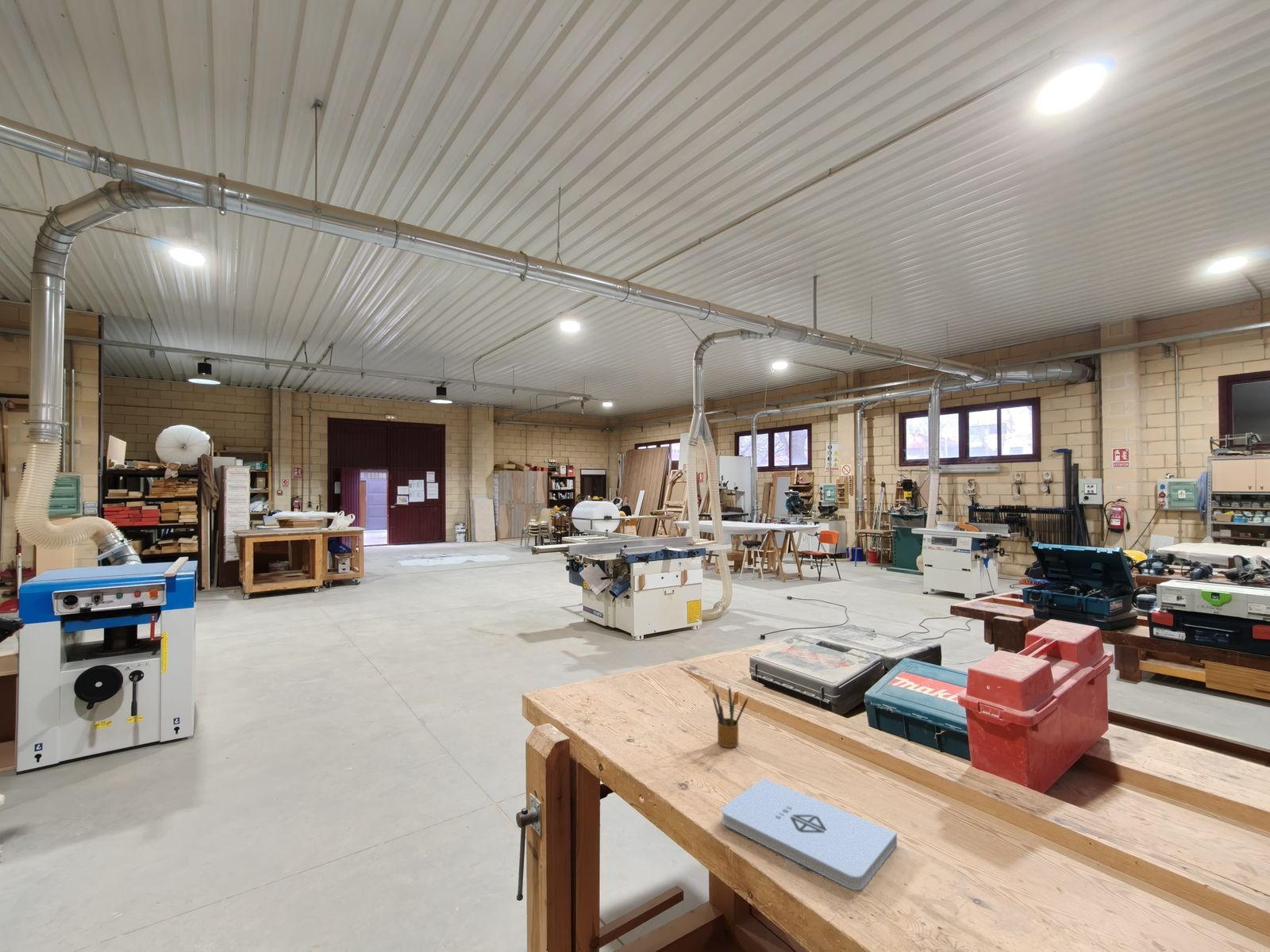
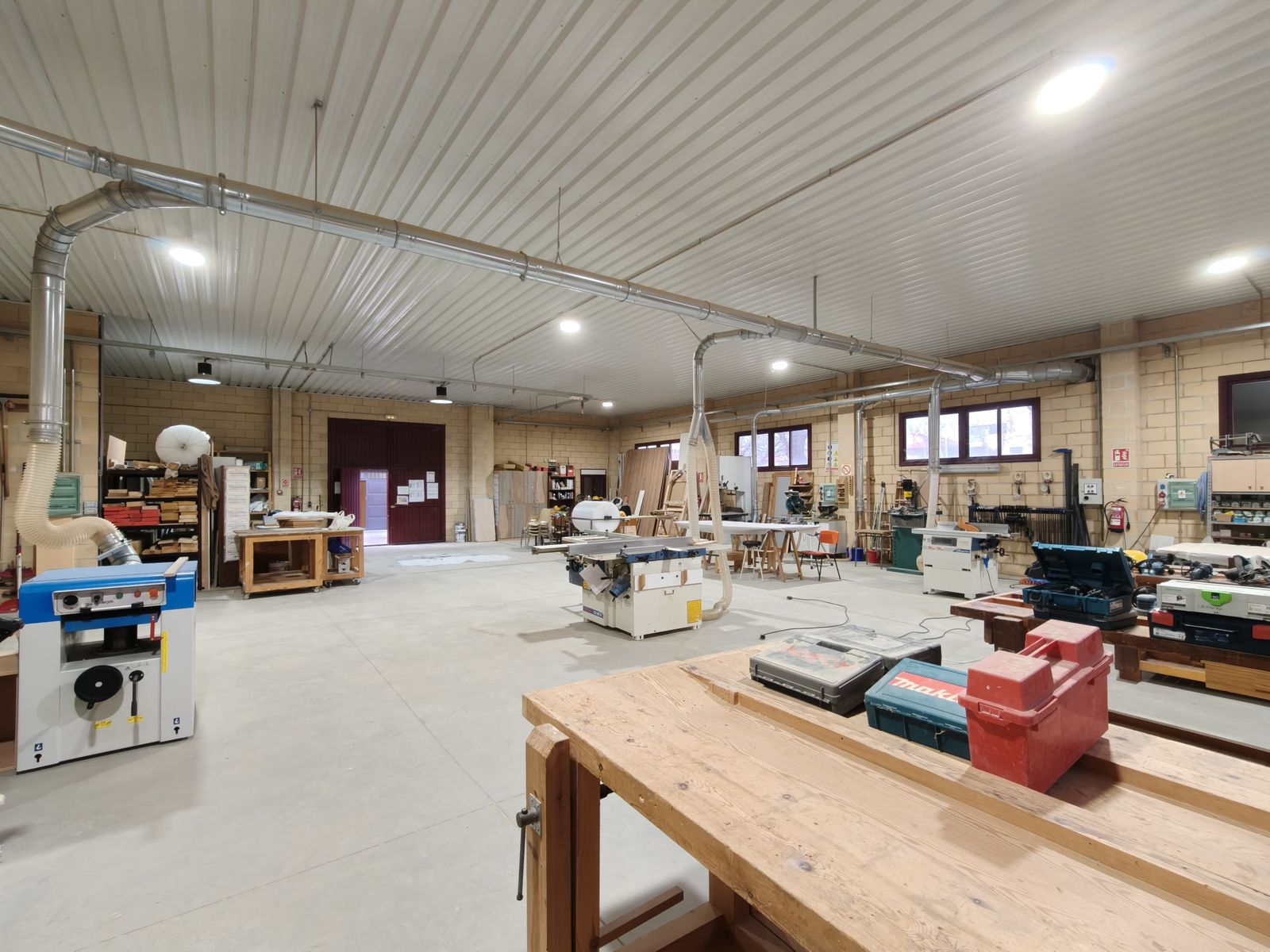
- notepad (804, 827)
- pencil box (730, 716)
